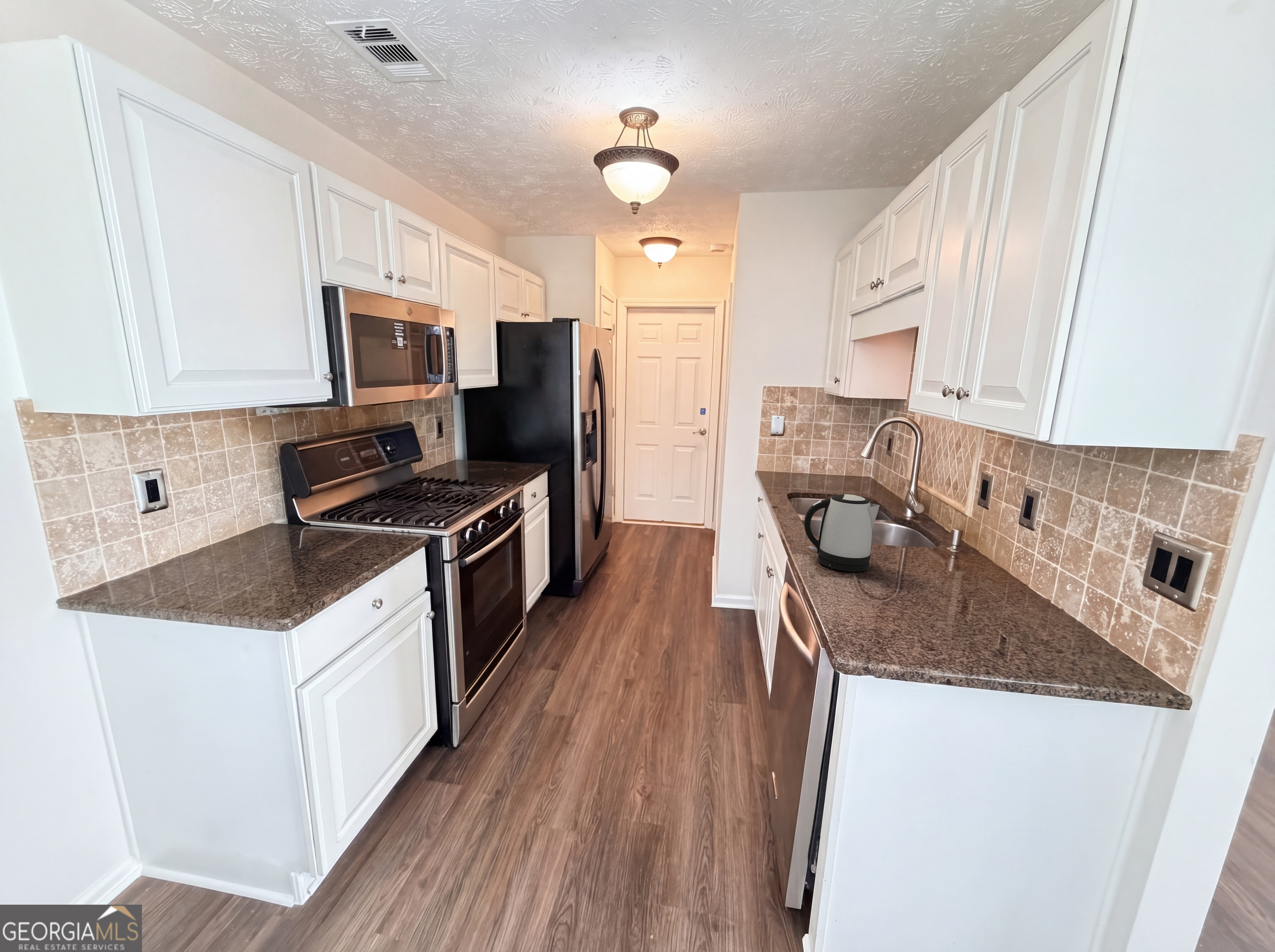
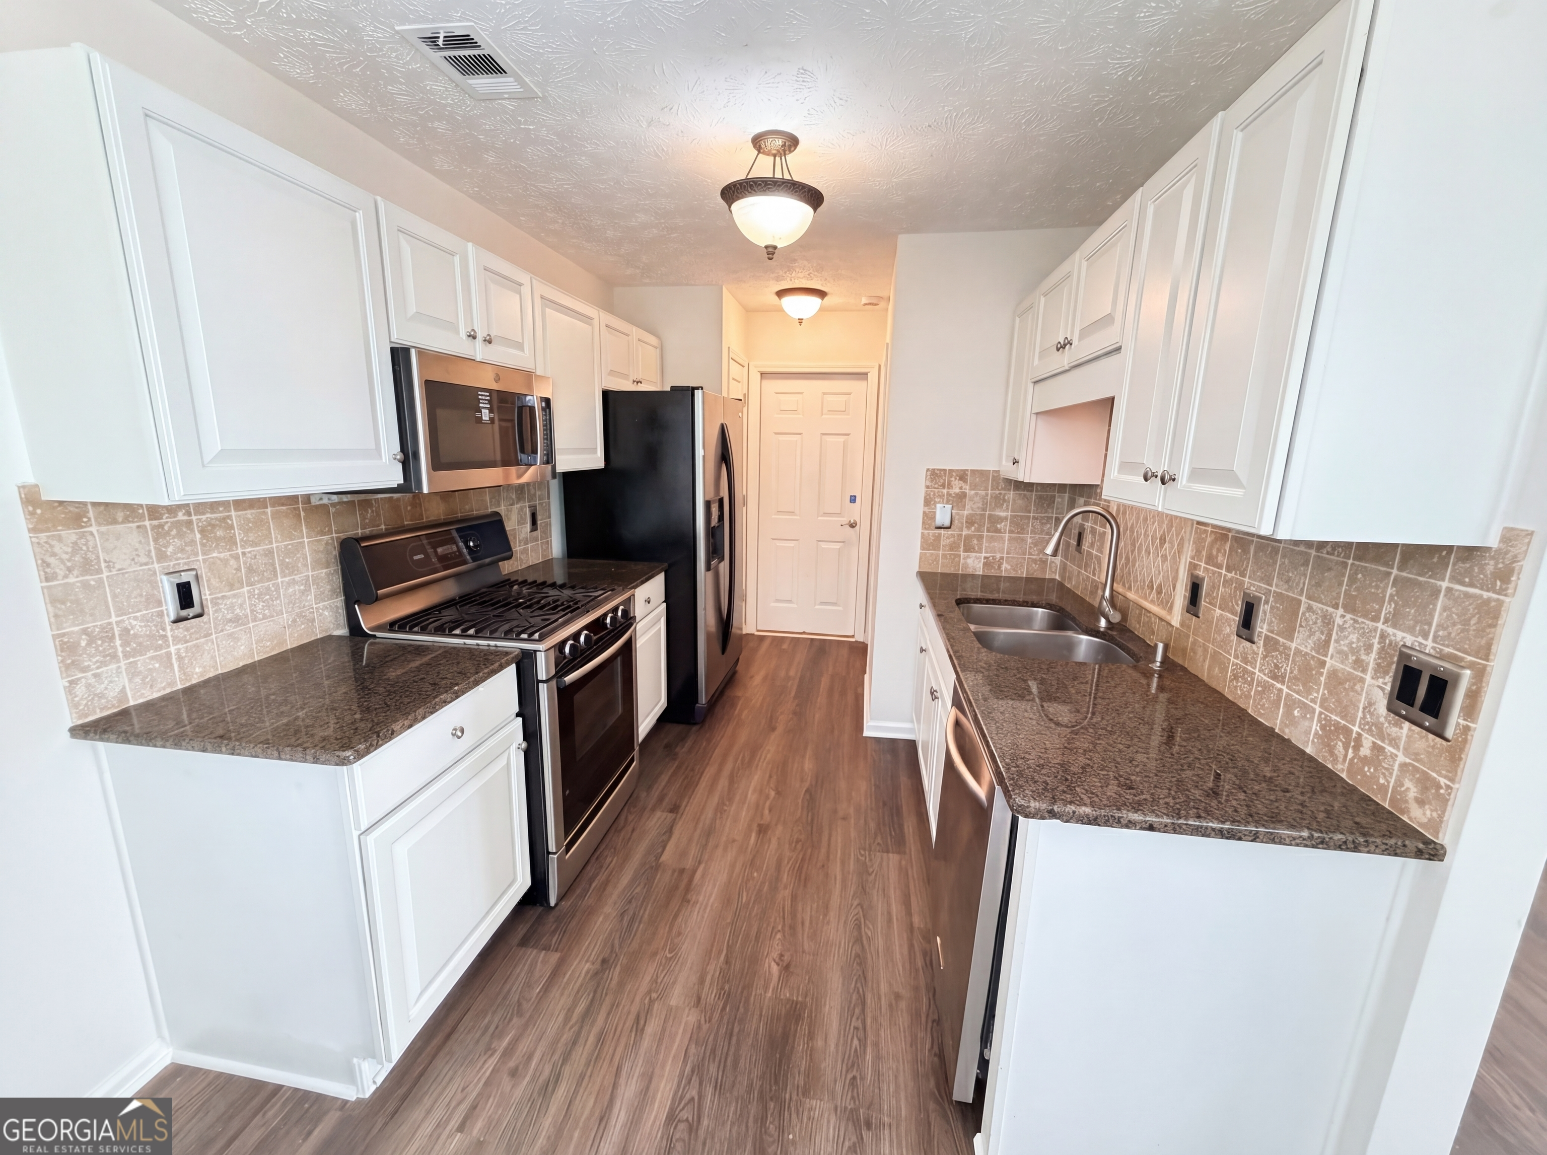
- kettle (839, 529)
